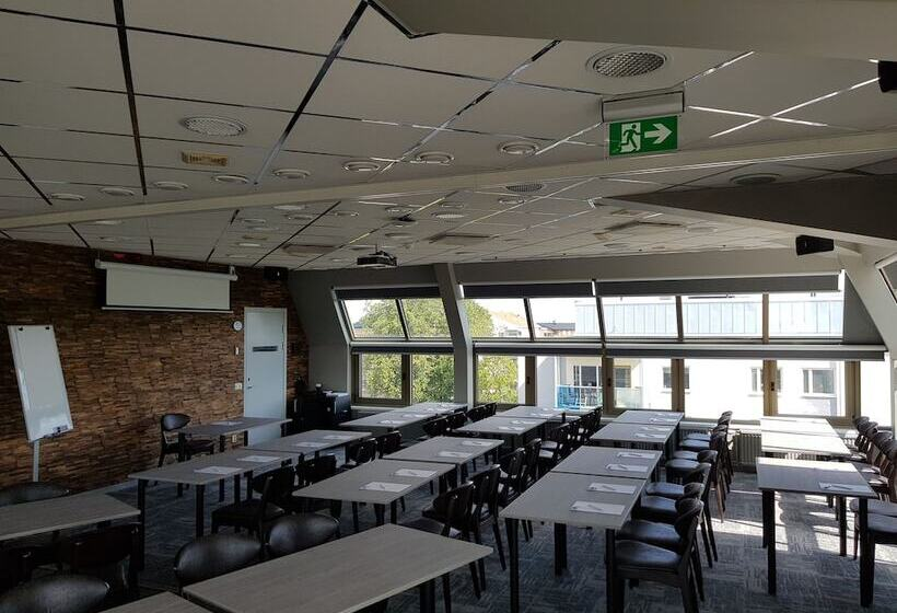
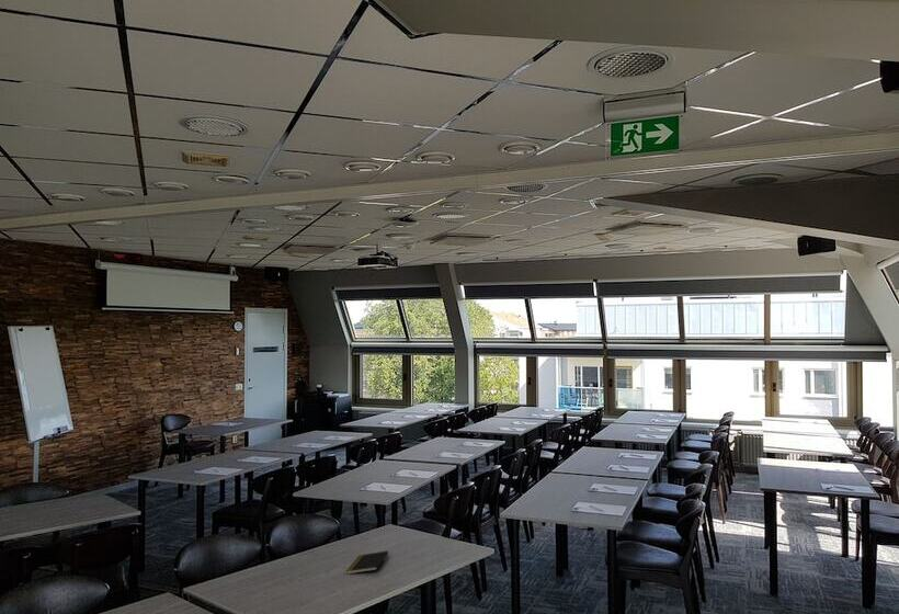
+ notepad (367, 561)
